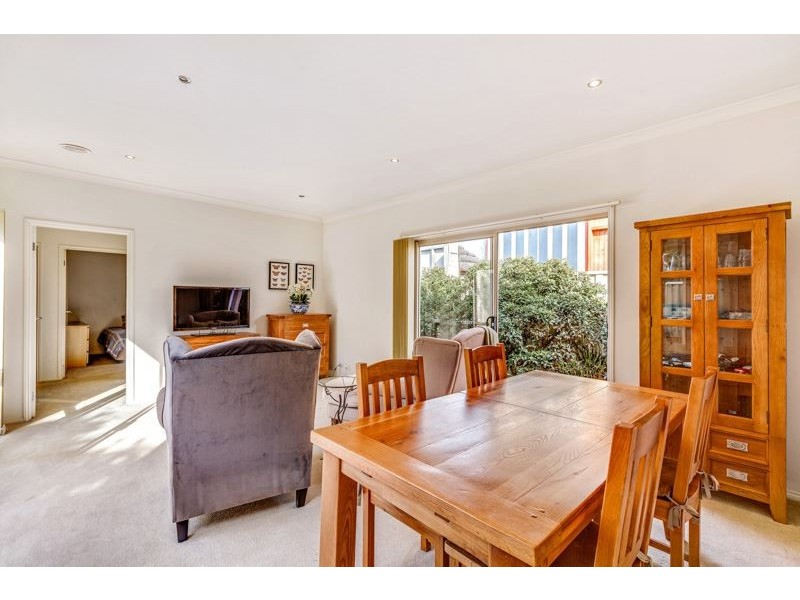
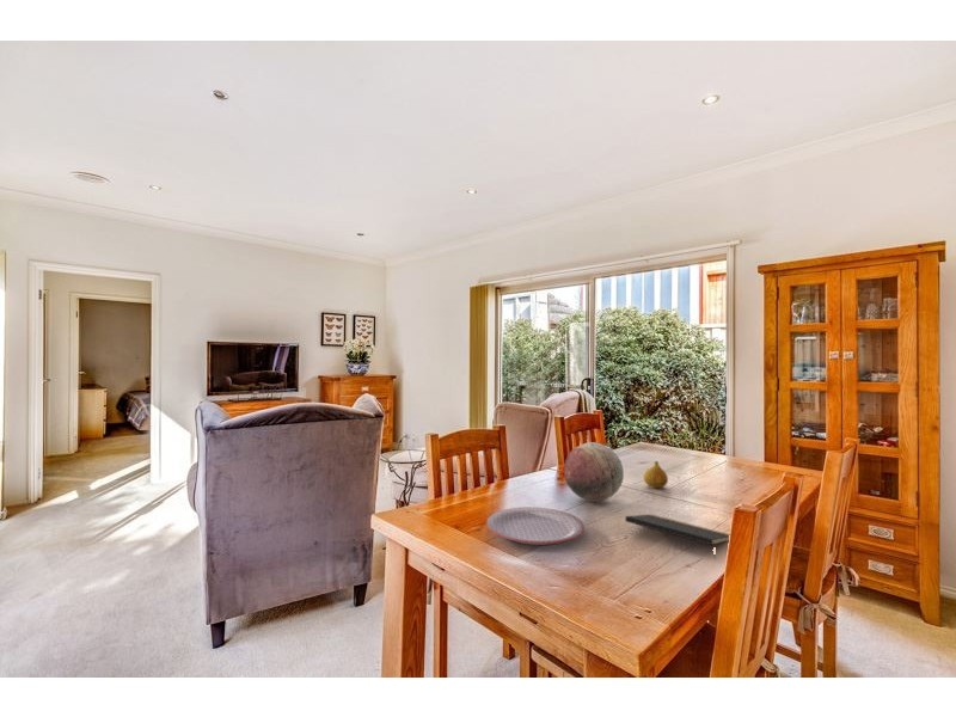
+ decorative orb (593, 471)
+ plate (534, 526)
+ fruit (655, 473)
+ notepad (678, 527)
